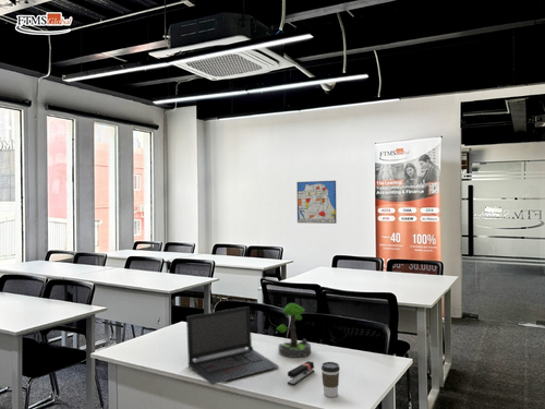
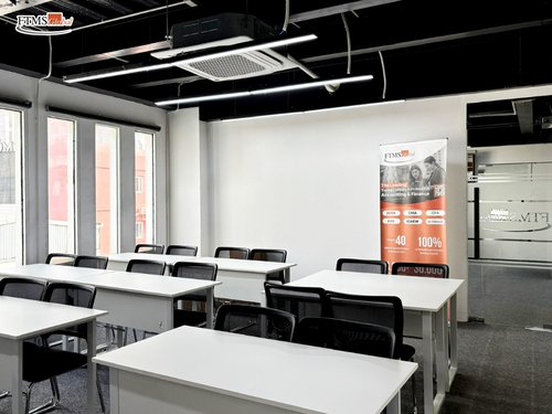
- plant (293, 327)
- stapler (301, 371)
- coffee cup (330, 378)
- laptop (232, 341)
- wall art (316, 202)
